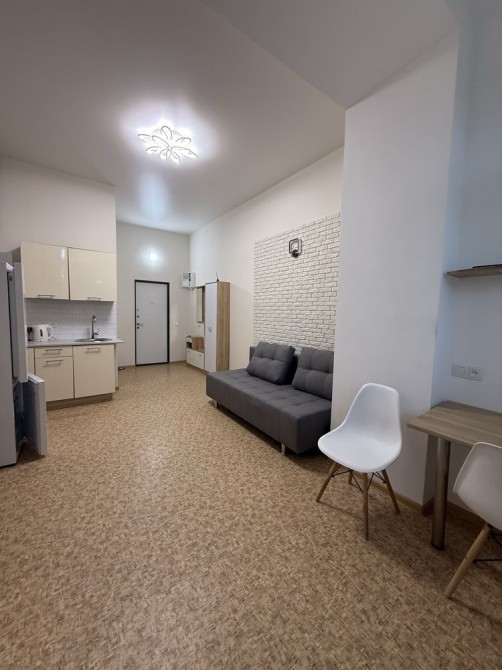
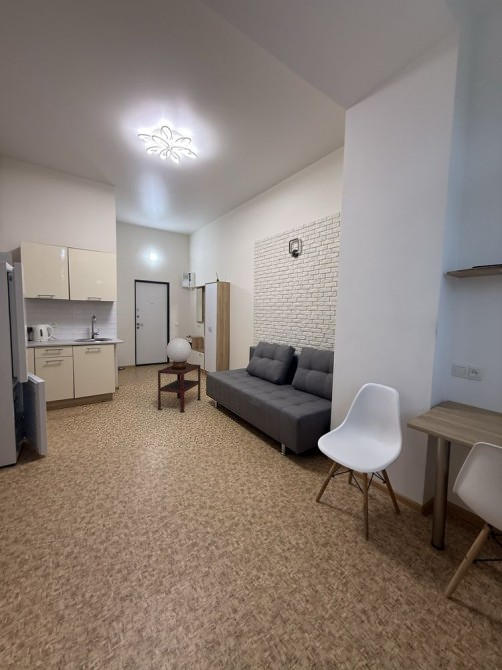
+ side table (180, 386)
+ table lamp (178, 352)
